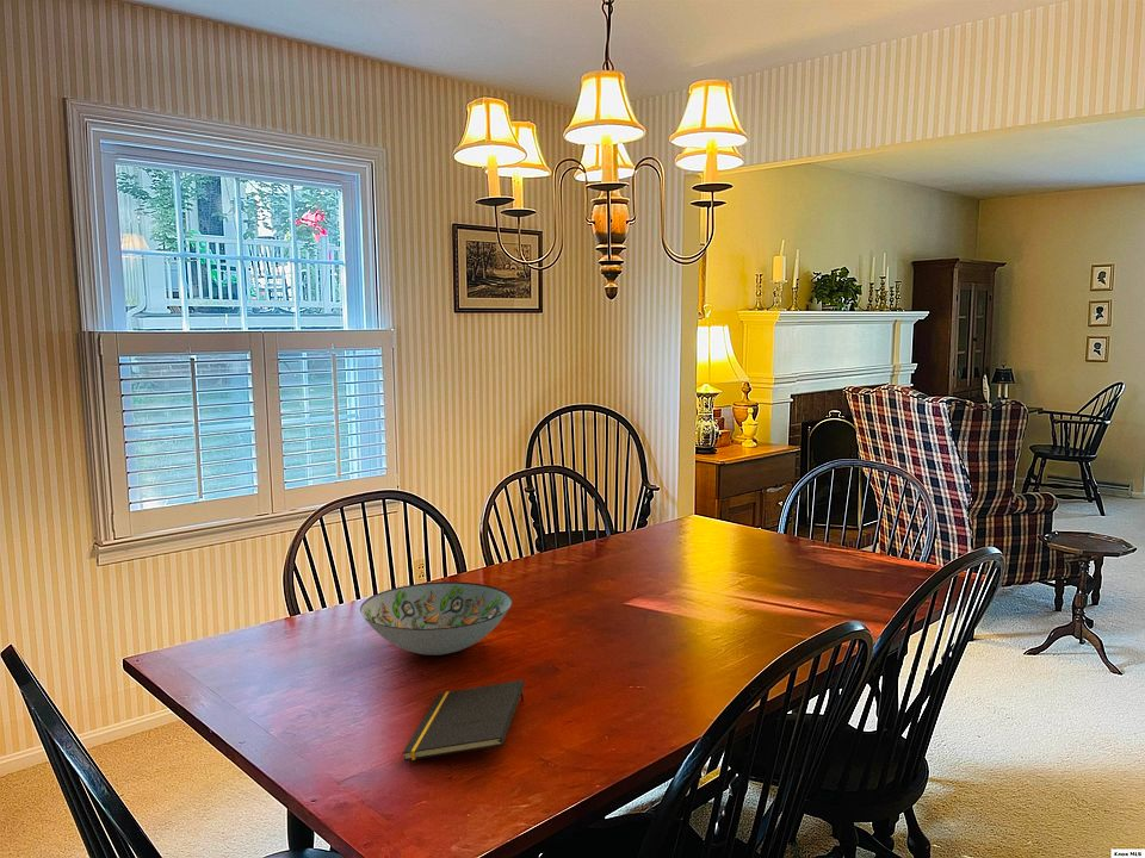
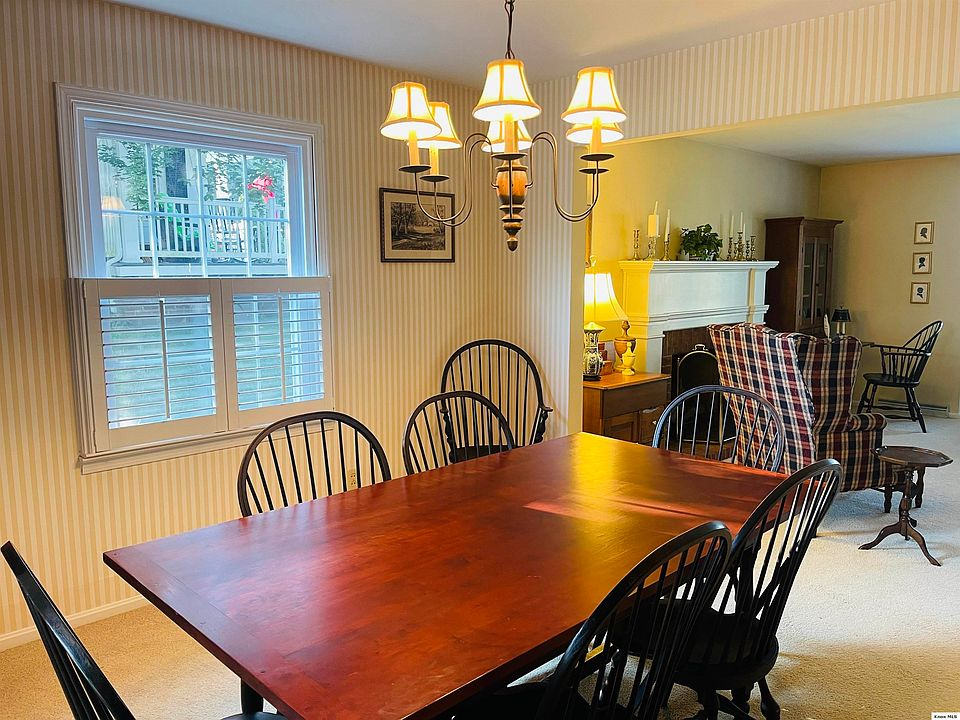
- decorative bowl (438, 626)
- notepad (468, 717)
